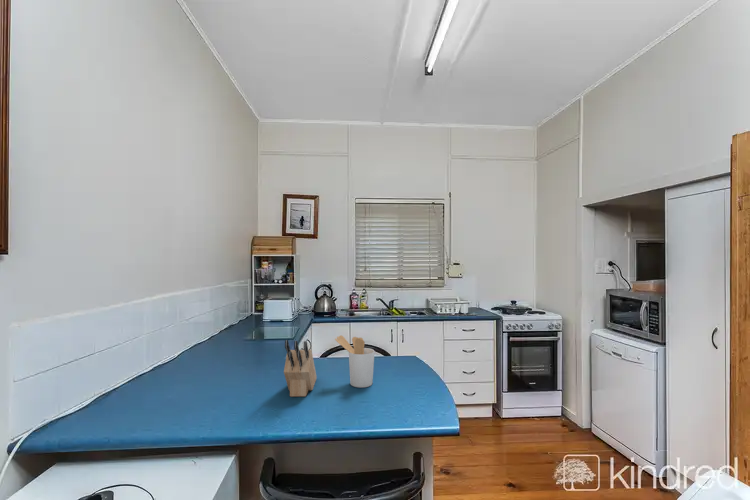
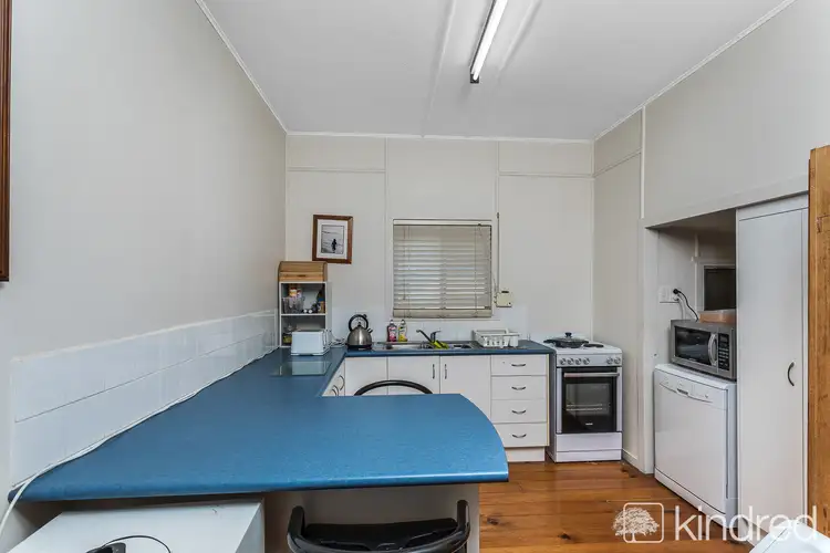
- utensil holder (354, 359)
- knife block (300, 362)
